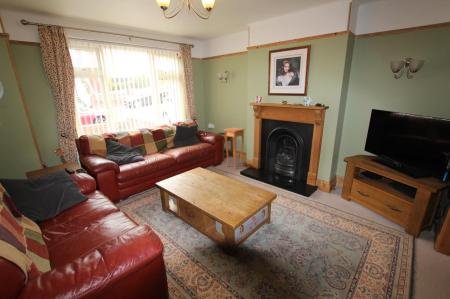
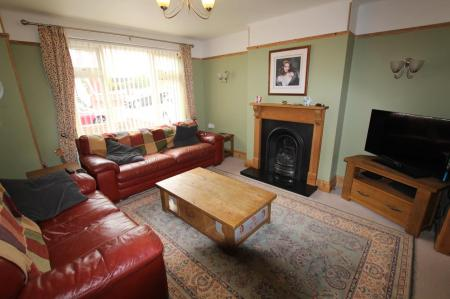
- side table (234, 148)
